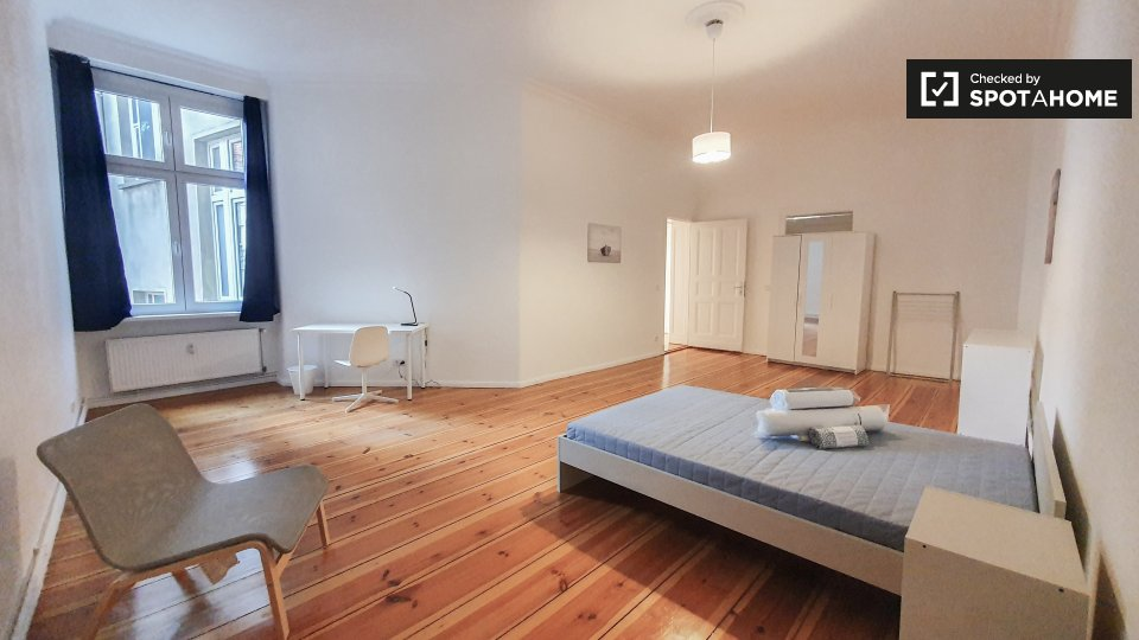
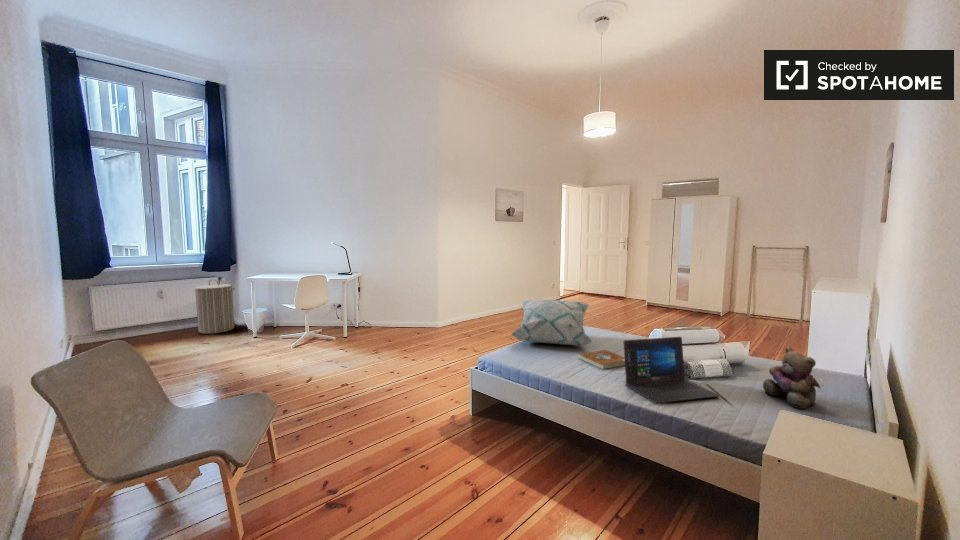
+ laundry hamper (215, 304)
+ decorative pillow (552, 320)
+ book (604, 359)
+ laptop (669, 367)
+ teddy bear (792, 374)
